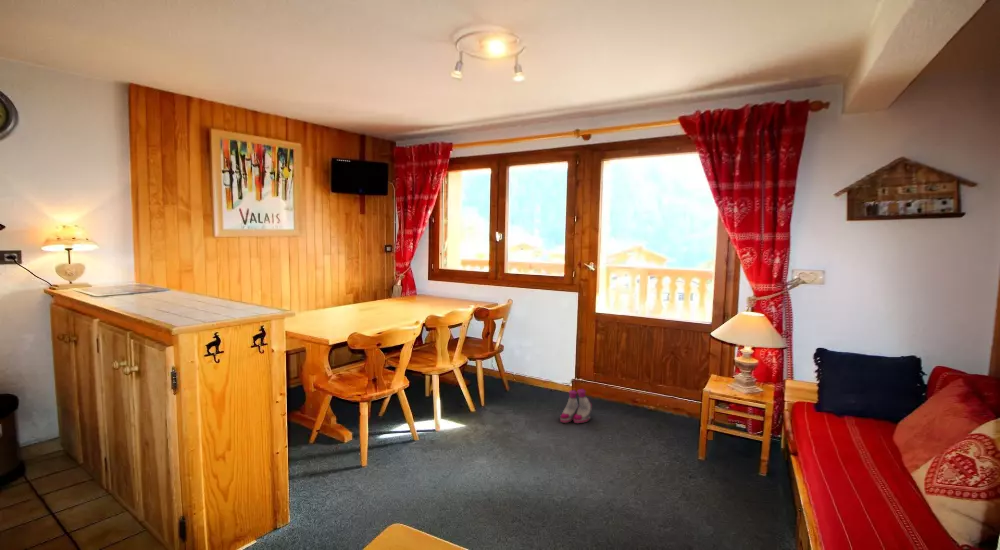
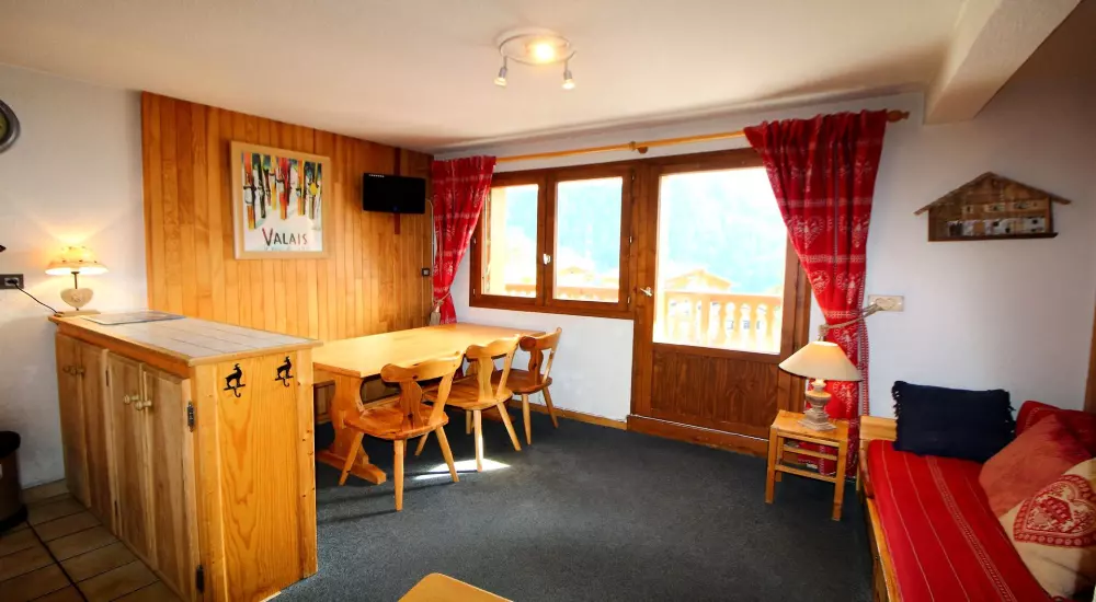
- boots (575, 404)
